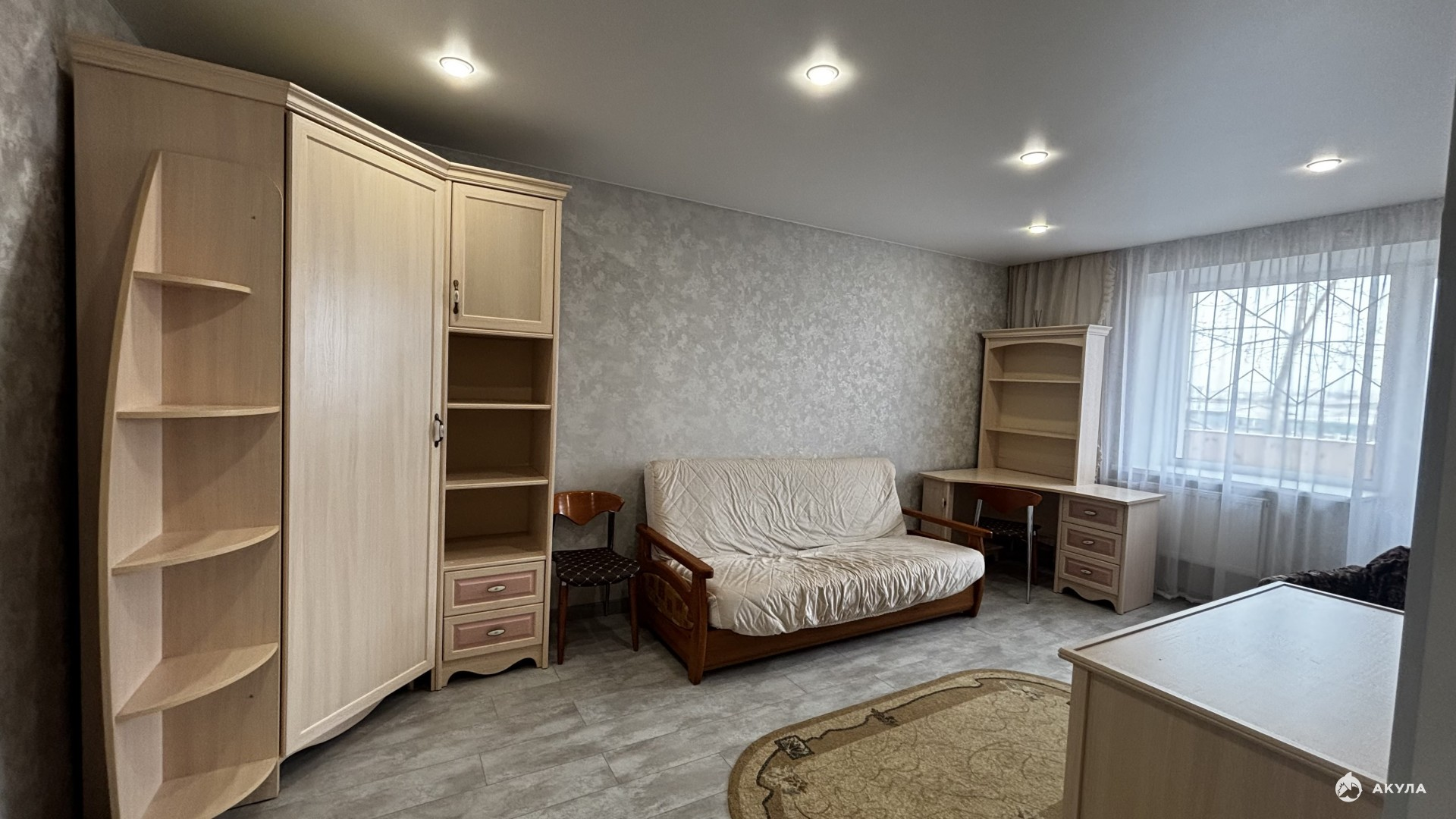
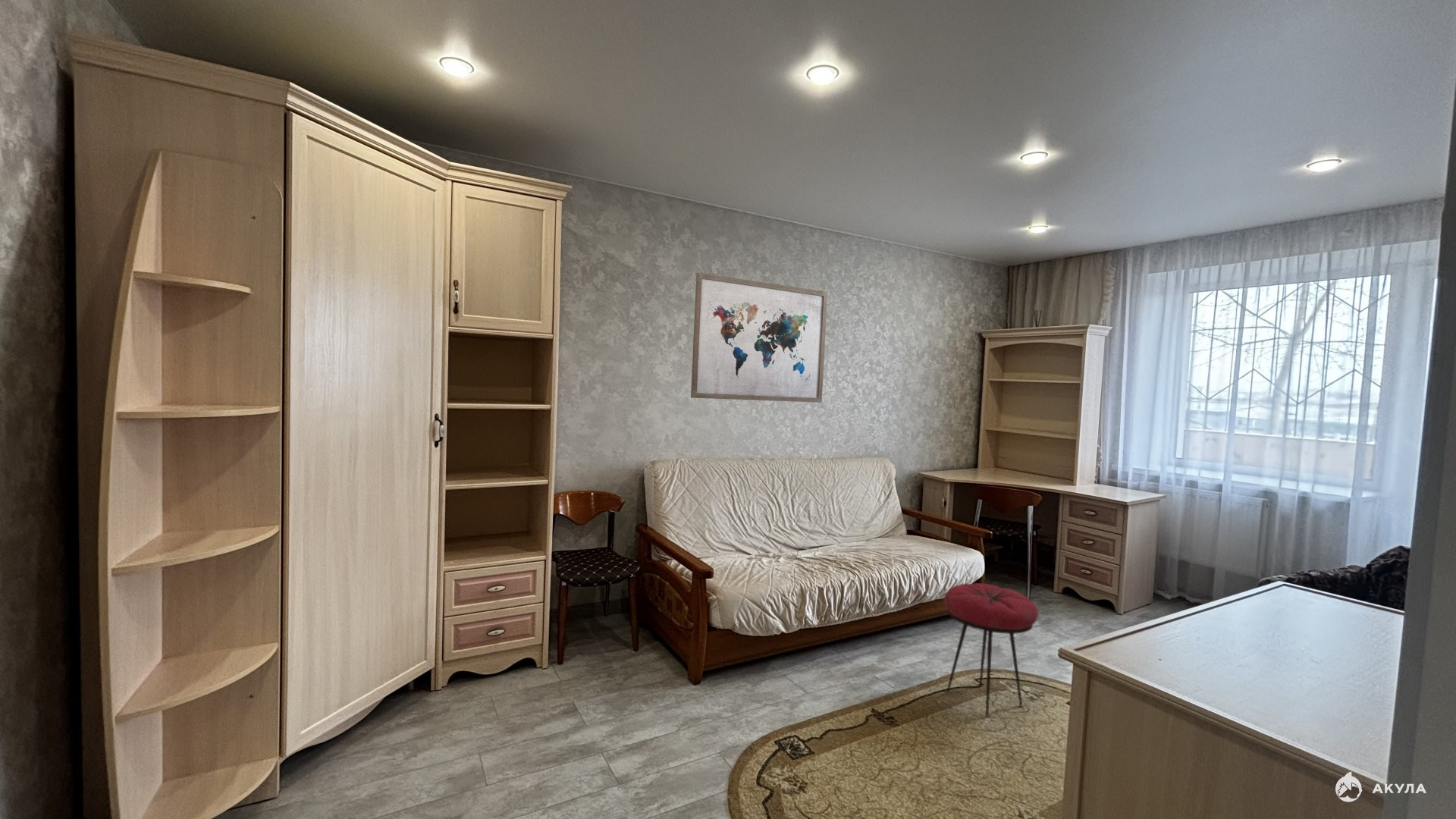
+ stool (987, 645)
+ wall art (763, 341)
